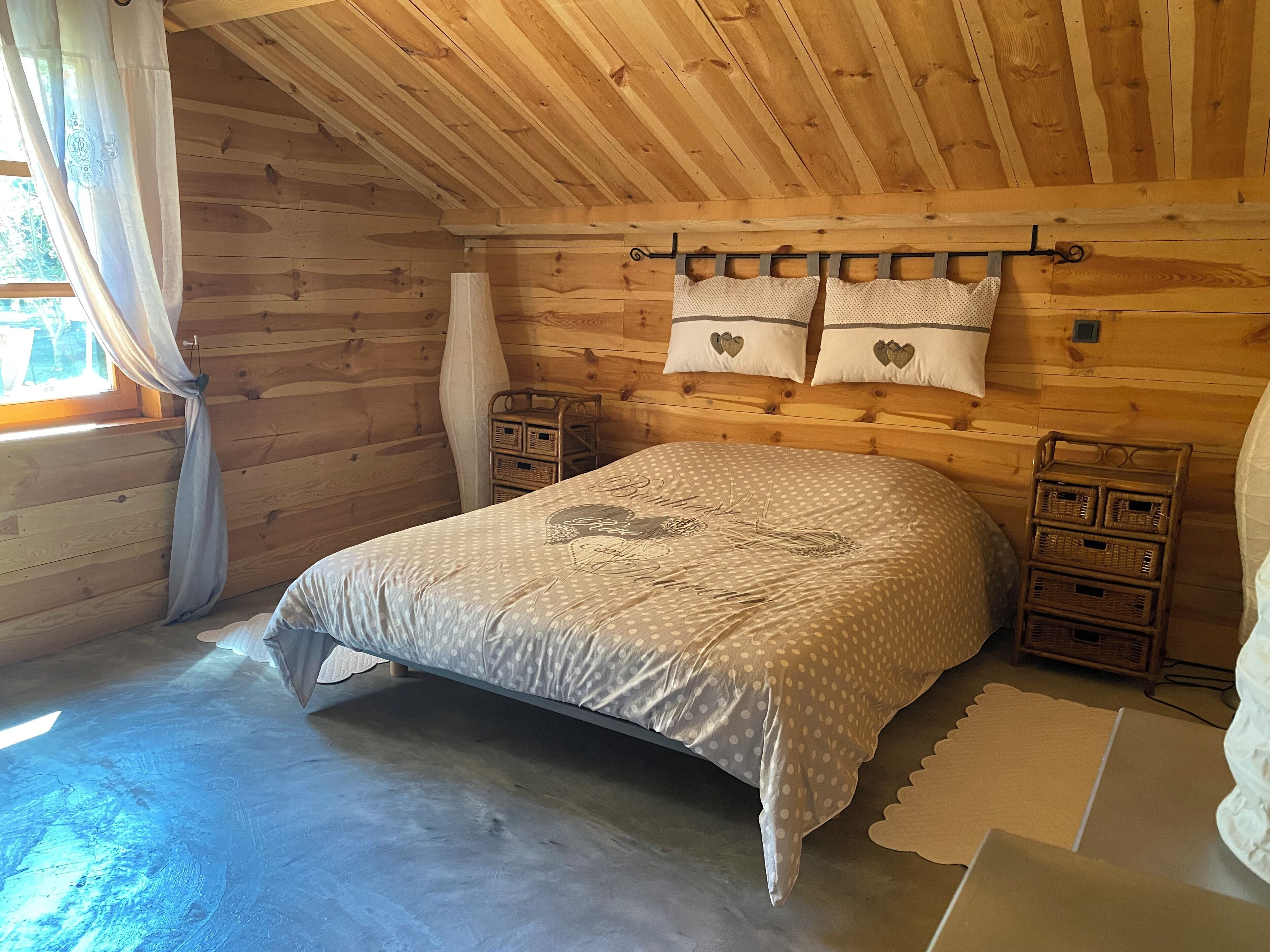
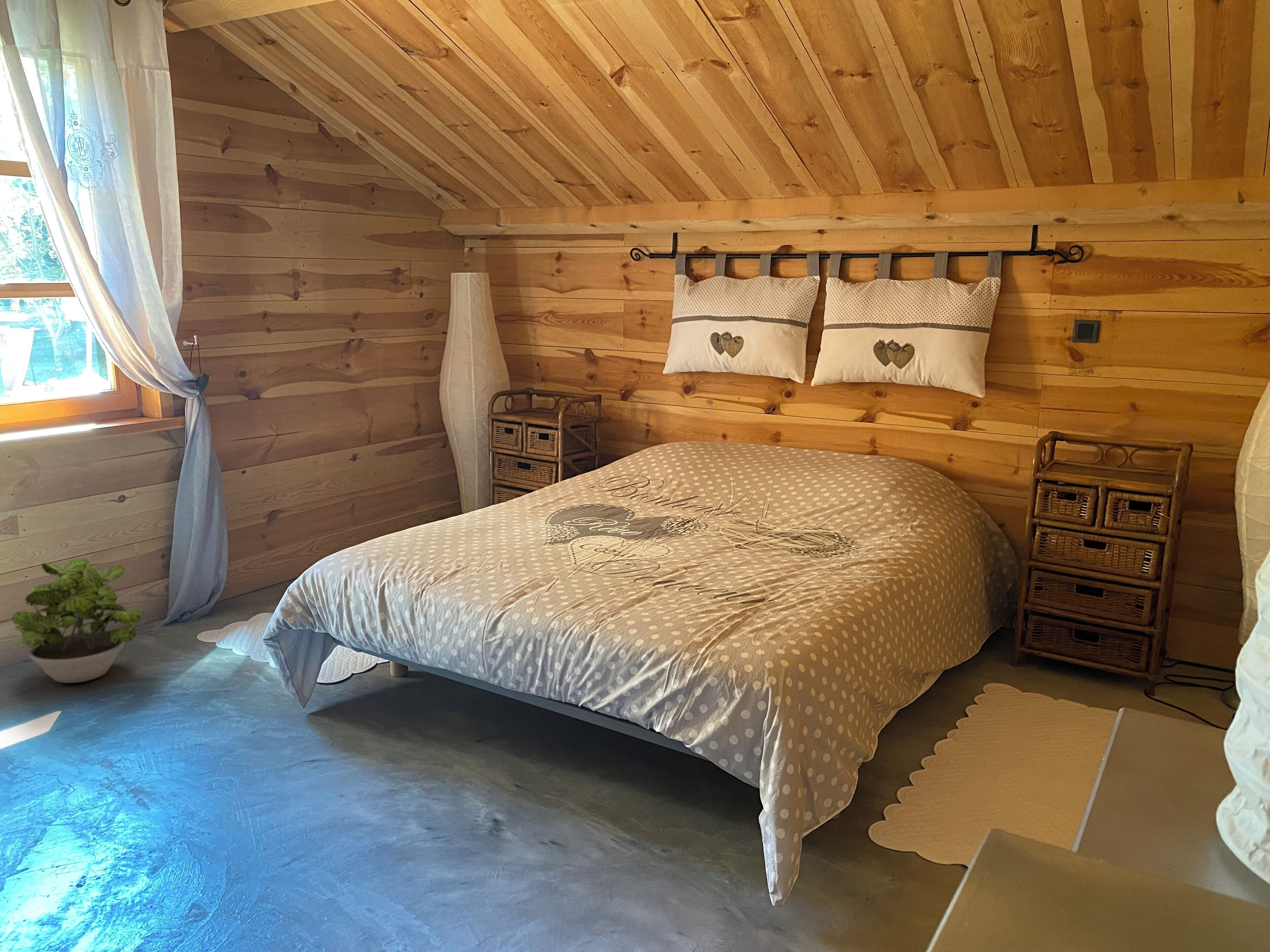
+ potted plant (74, 617)
